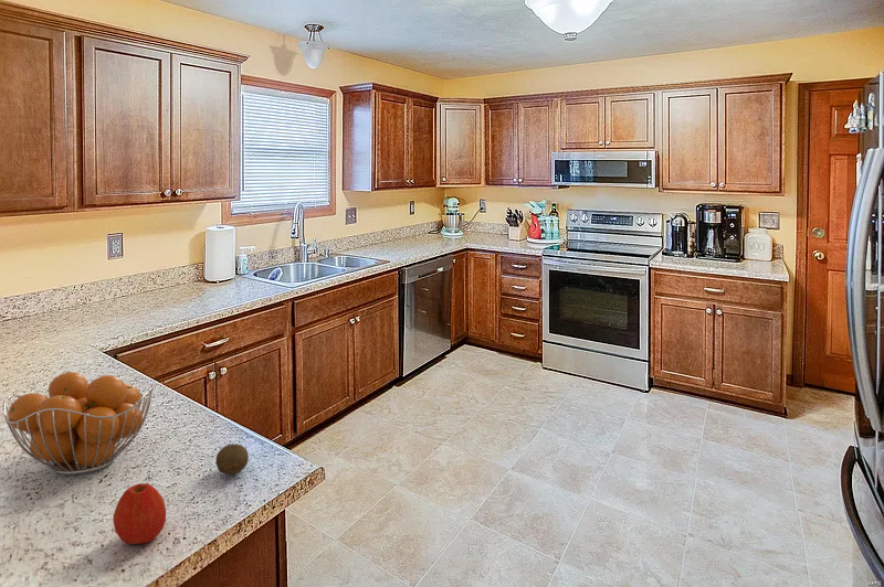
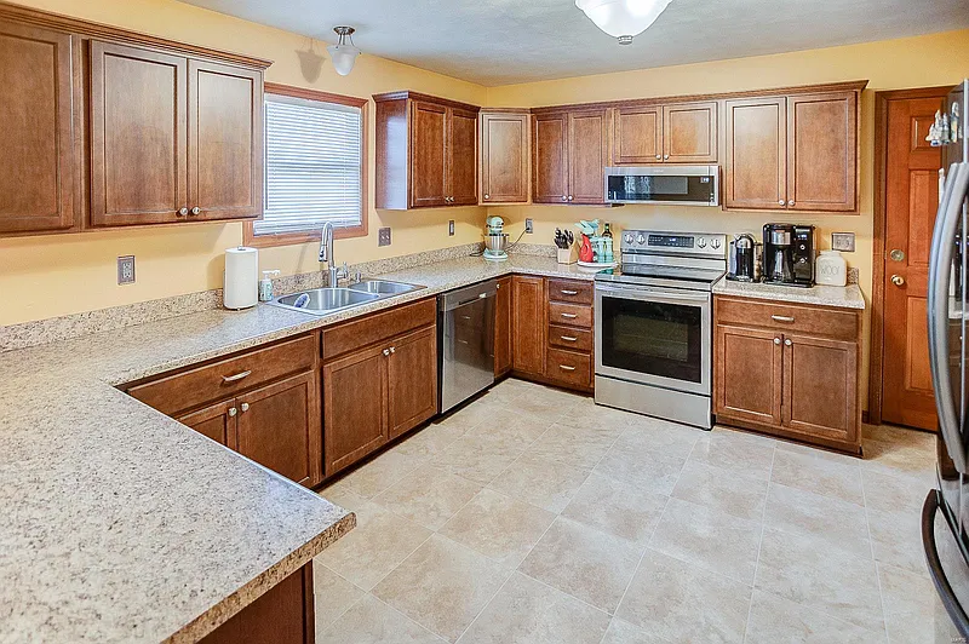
- fruit (232, 459)
- apple (139, 511)
- fruit basket (82, 419)
